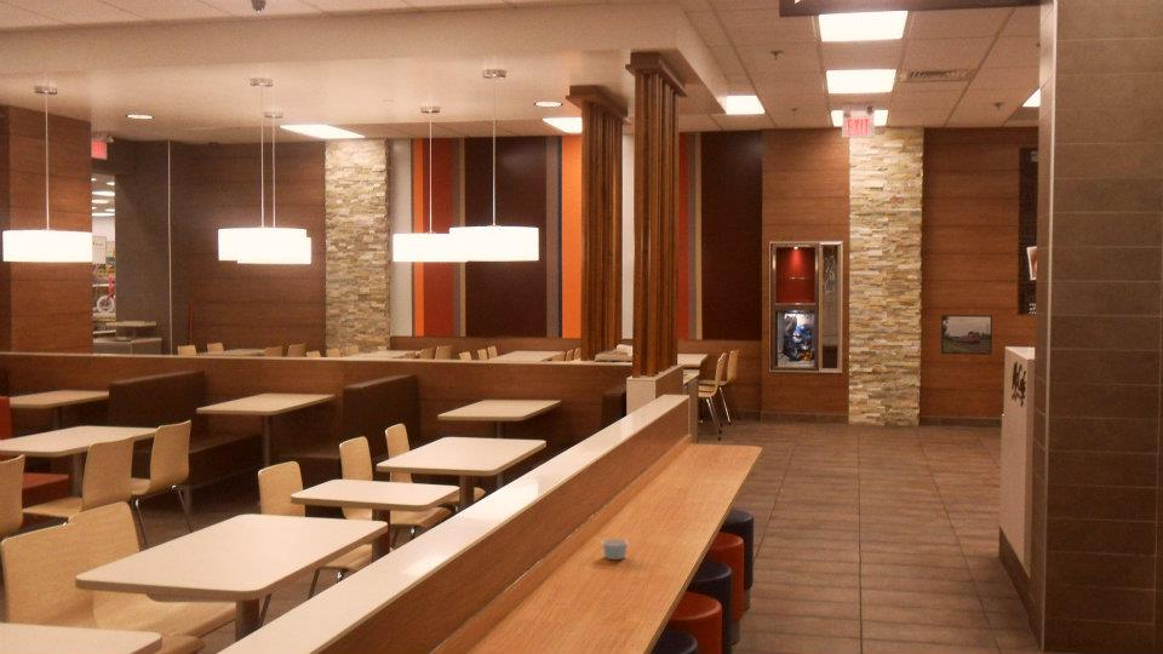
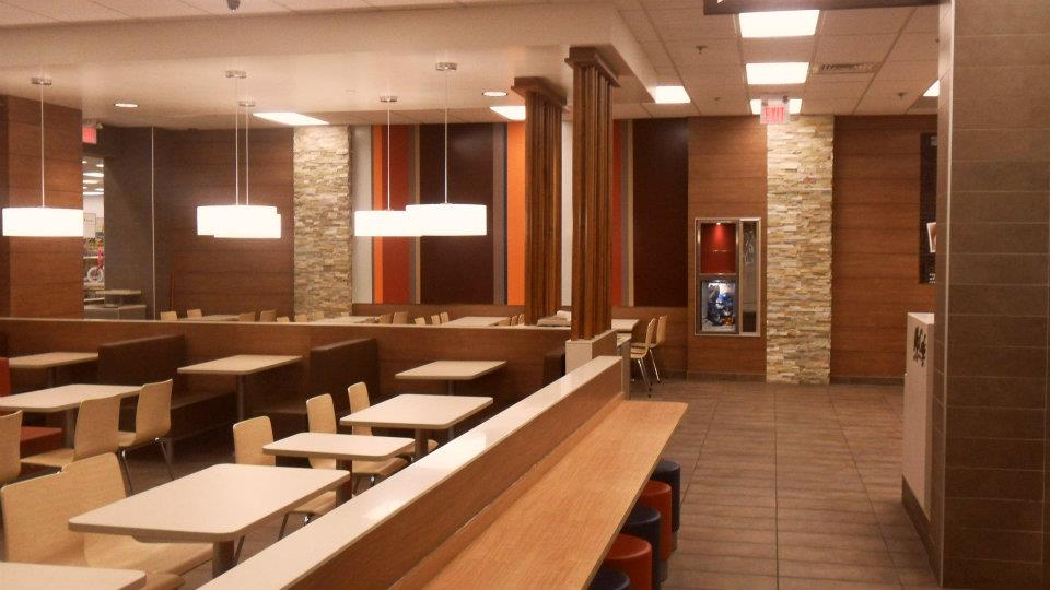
- paper cup (614, 549)
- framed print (966, 334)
